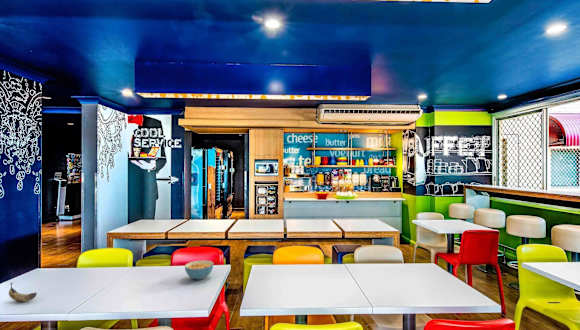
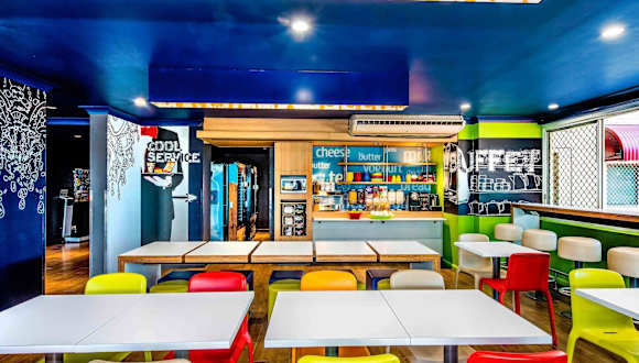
- cereal bowl (199, 271)
- banana (22, 294)
